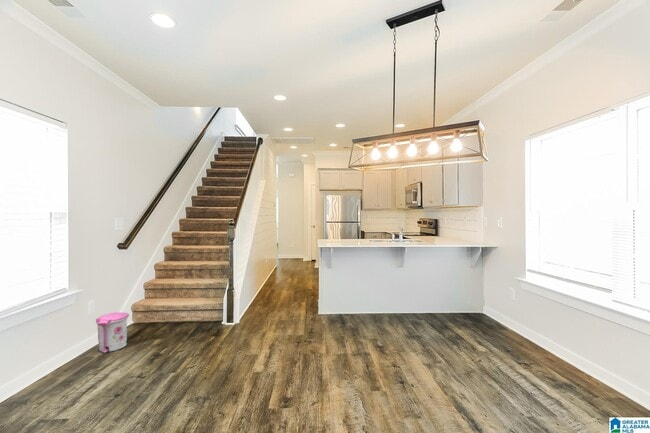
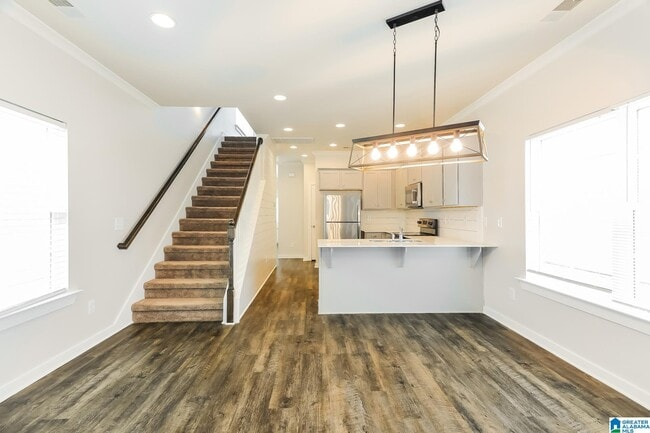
- trash can (112, 330)
